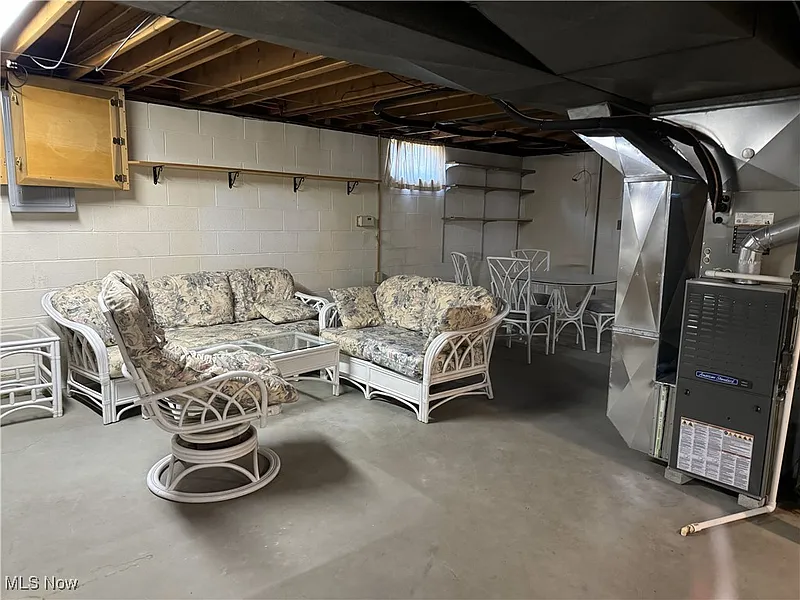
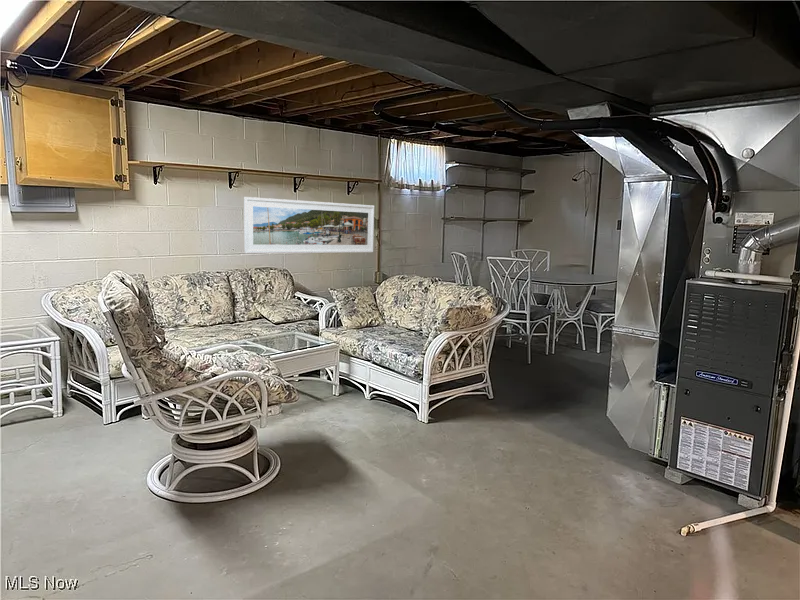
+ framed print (315, 227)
